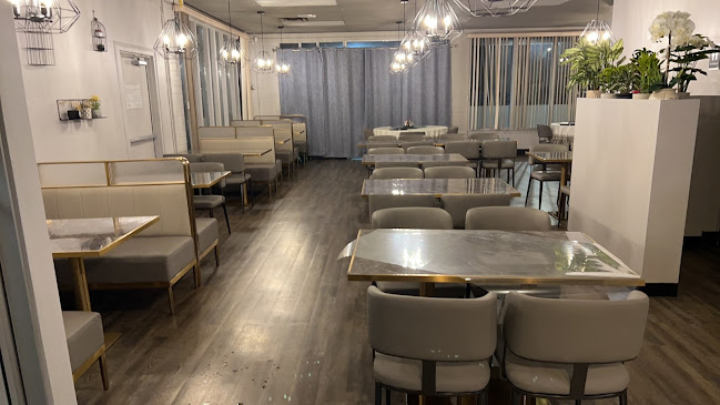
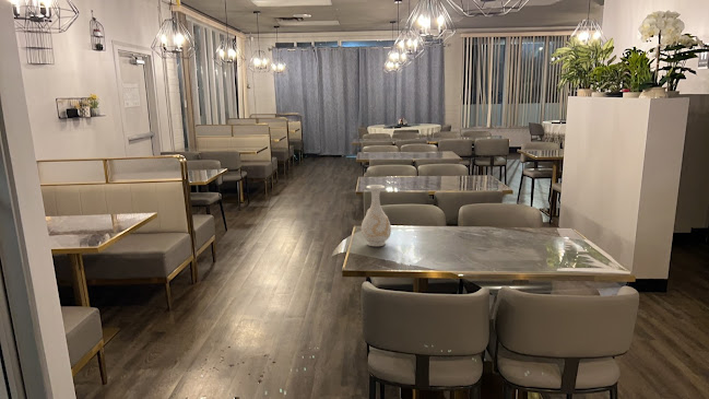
+ vase (376, 215)
